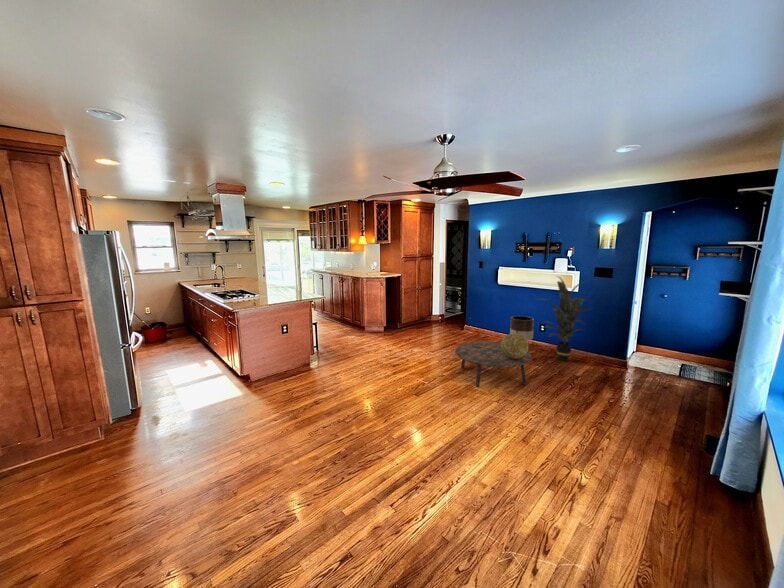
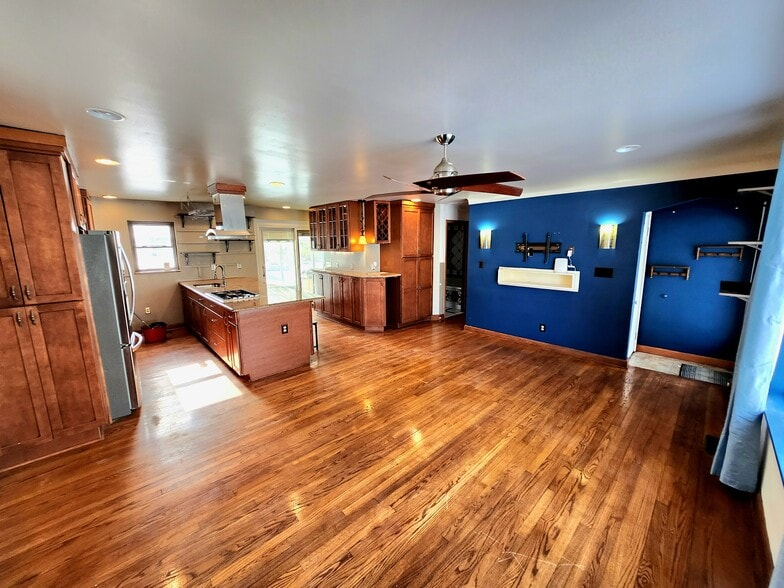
- coffee table (491, 363)
- planter (521, 332)
- indoor plant (563, 318)
- decorative sphere (514, 345)
